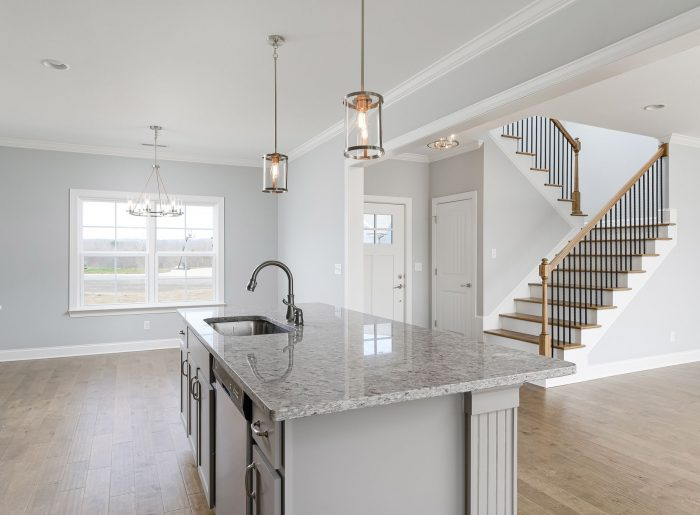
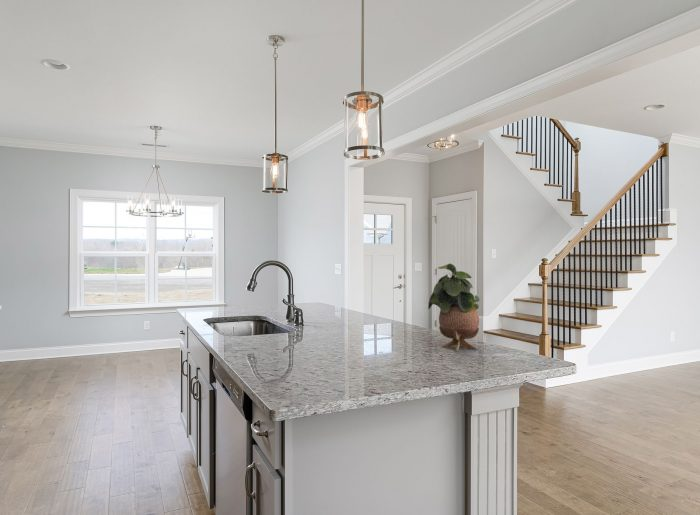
+ potted plant (453, 305)
